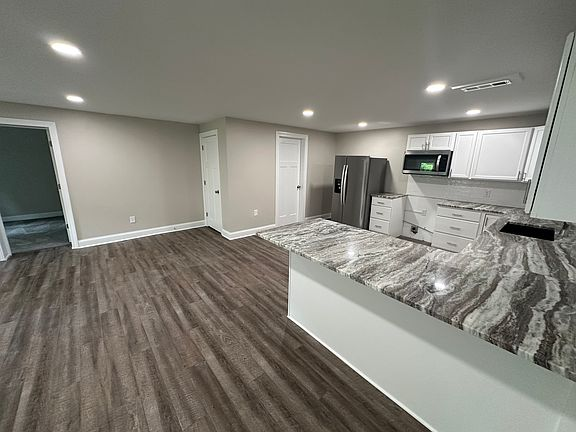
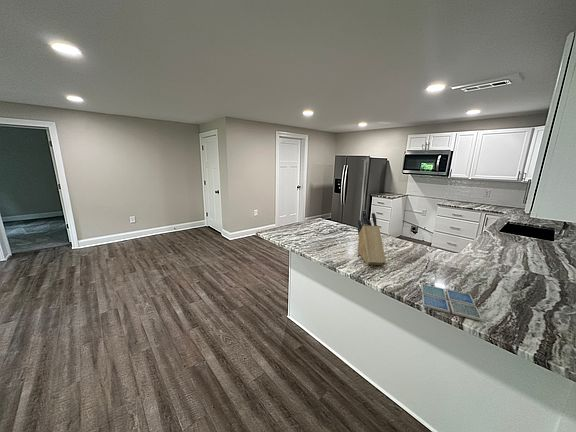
+ knife block (370, 235)
+ drink coaster (448, 299)
